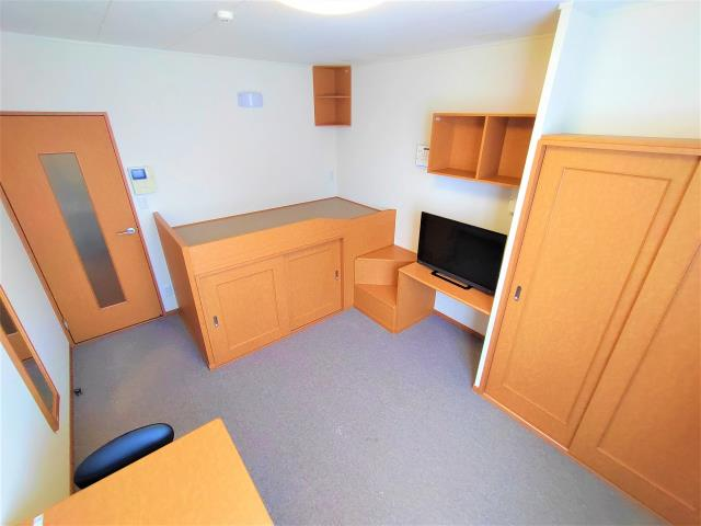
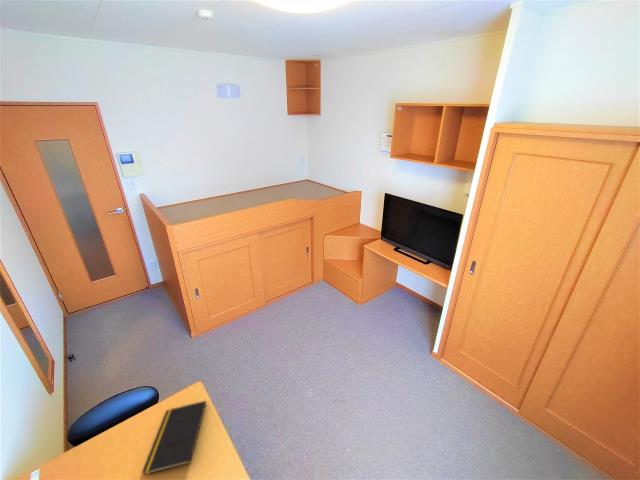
+ notepad (177, 434)
